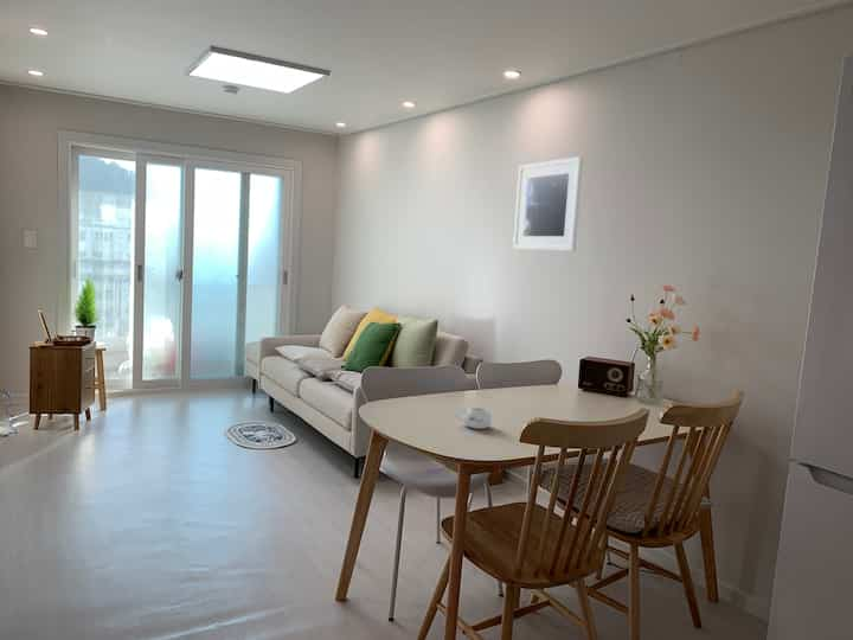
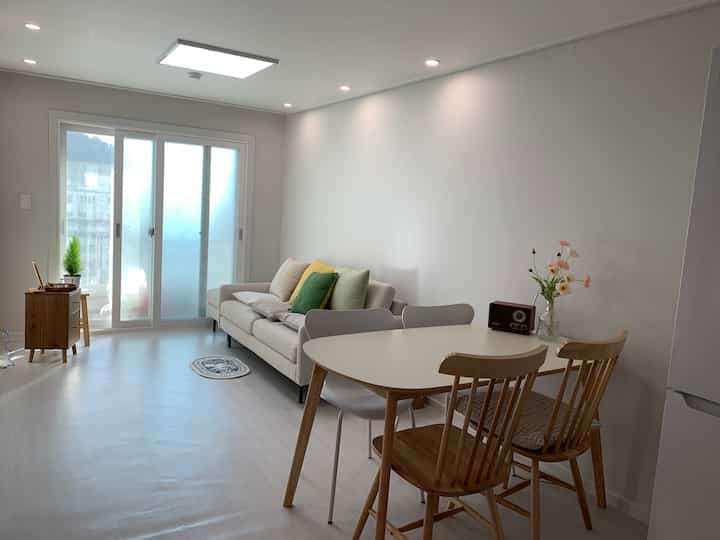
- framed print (545, 205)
- mug (474, 417)
